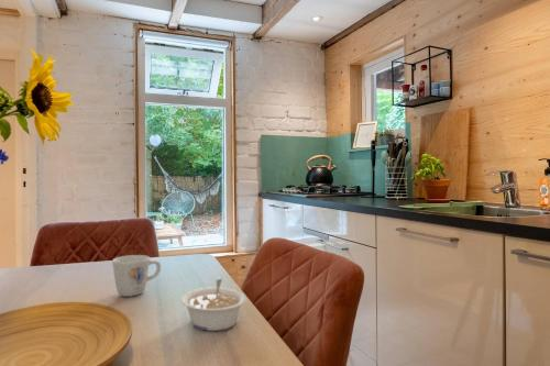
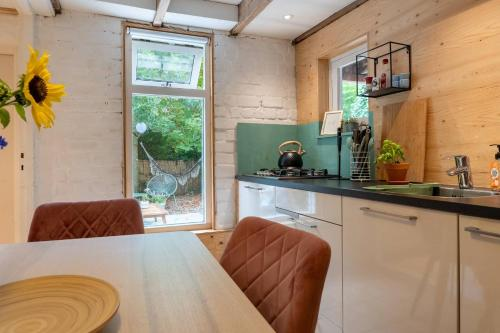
- legume (212, 306)
- mug (138, 274)
